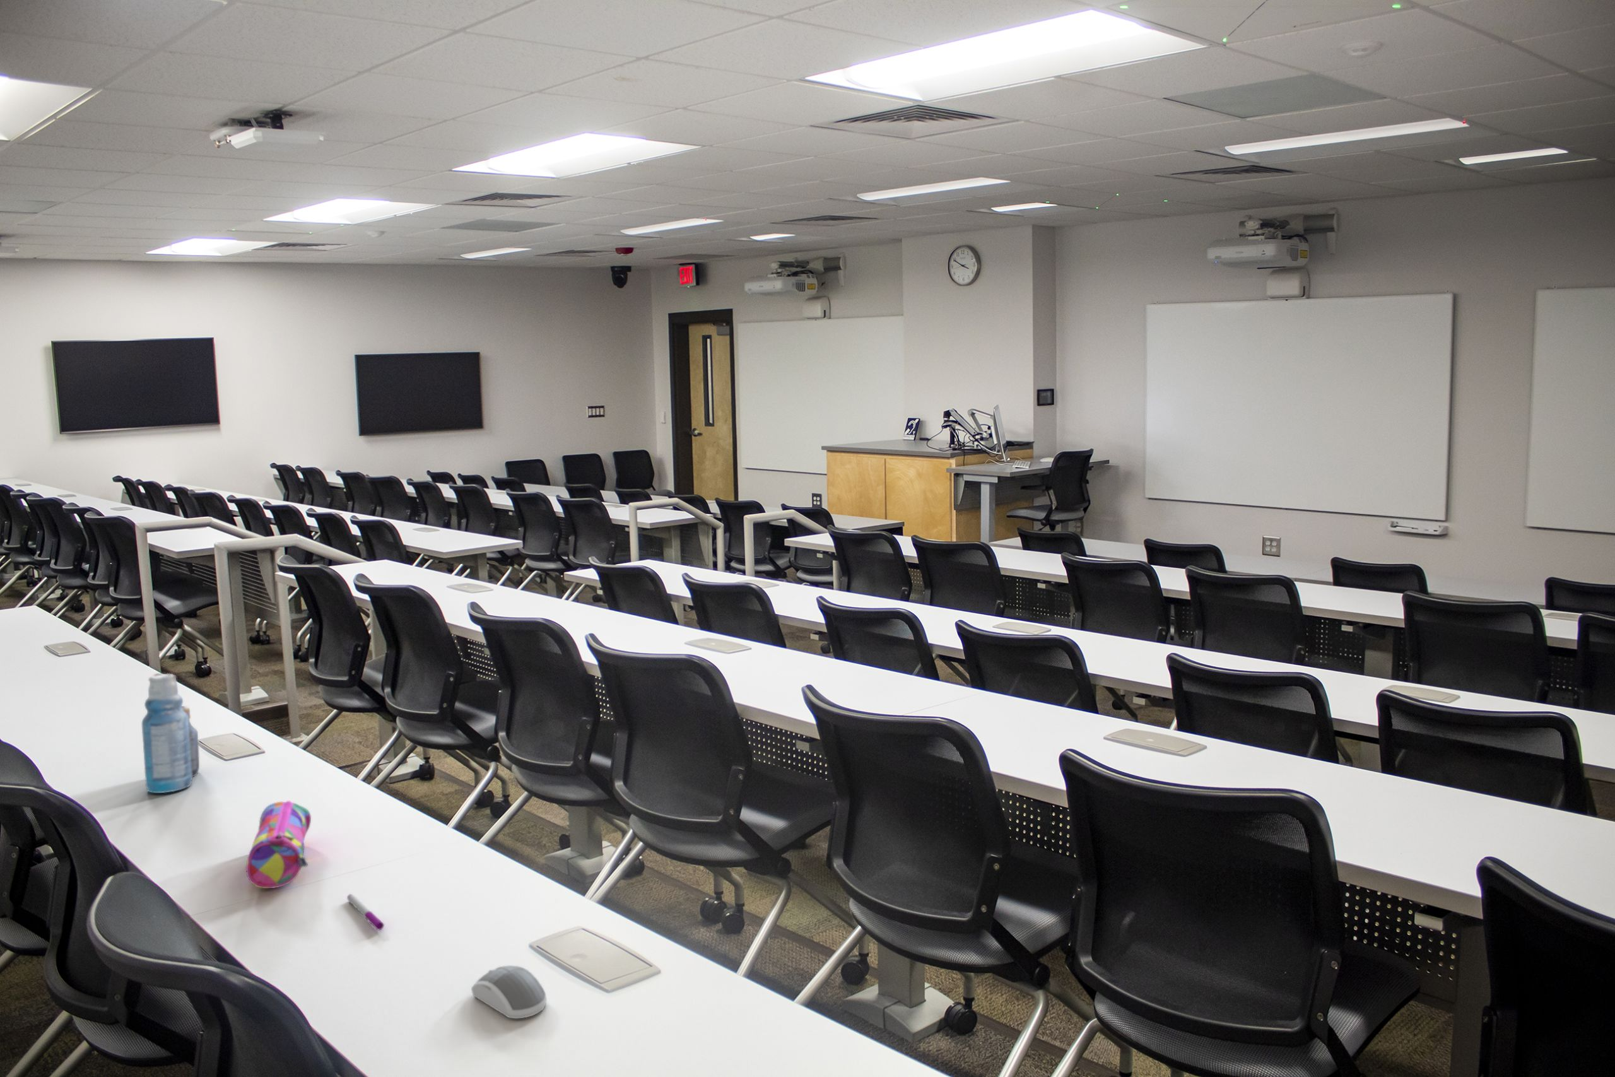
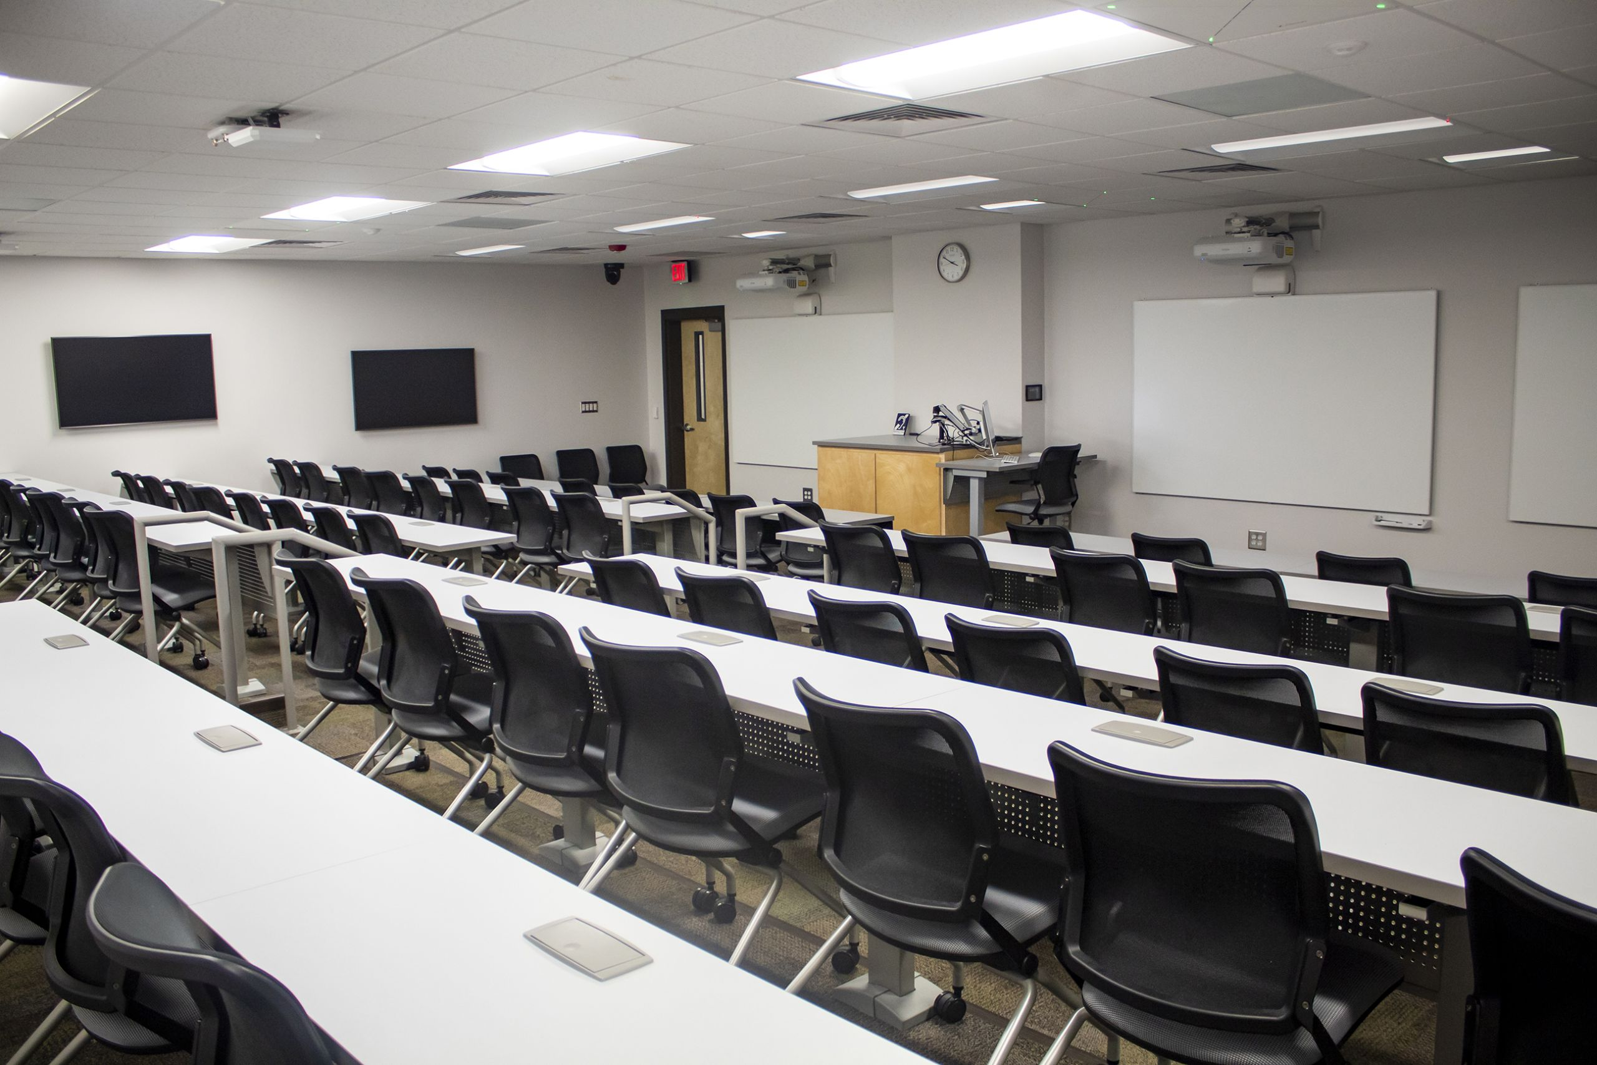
- pen (364, 911)
- bottle (169, 727)
- pencil case (280, 841)
- computer mouse (509, 984)
